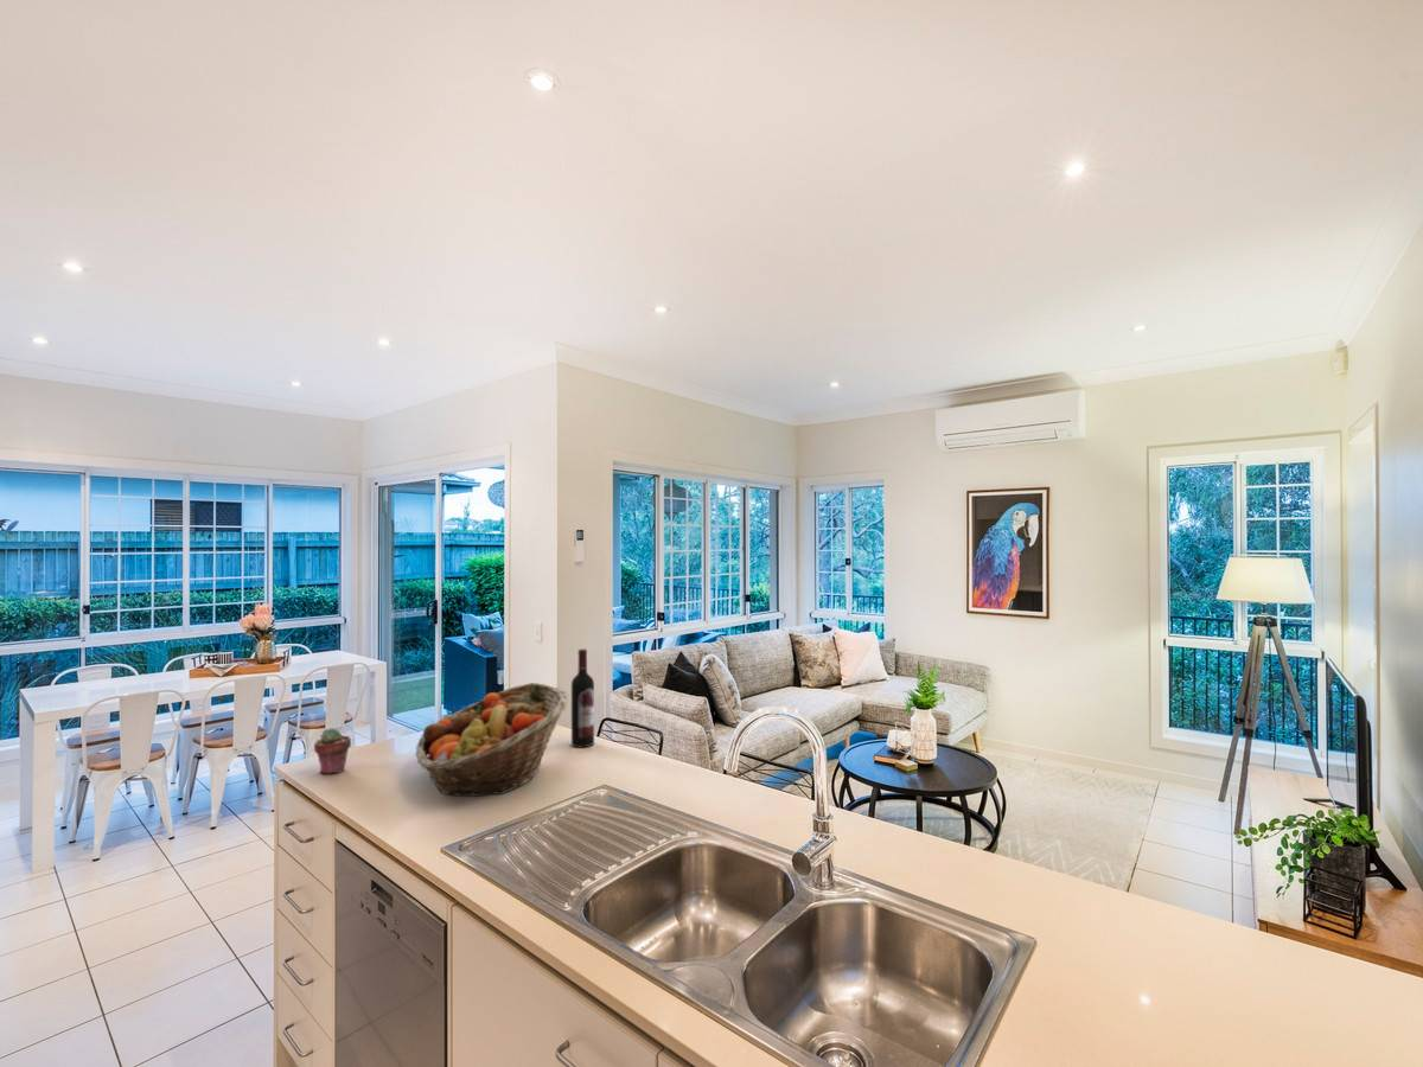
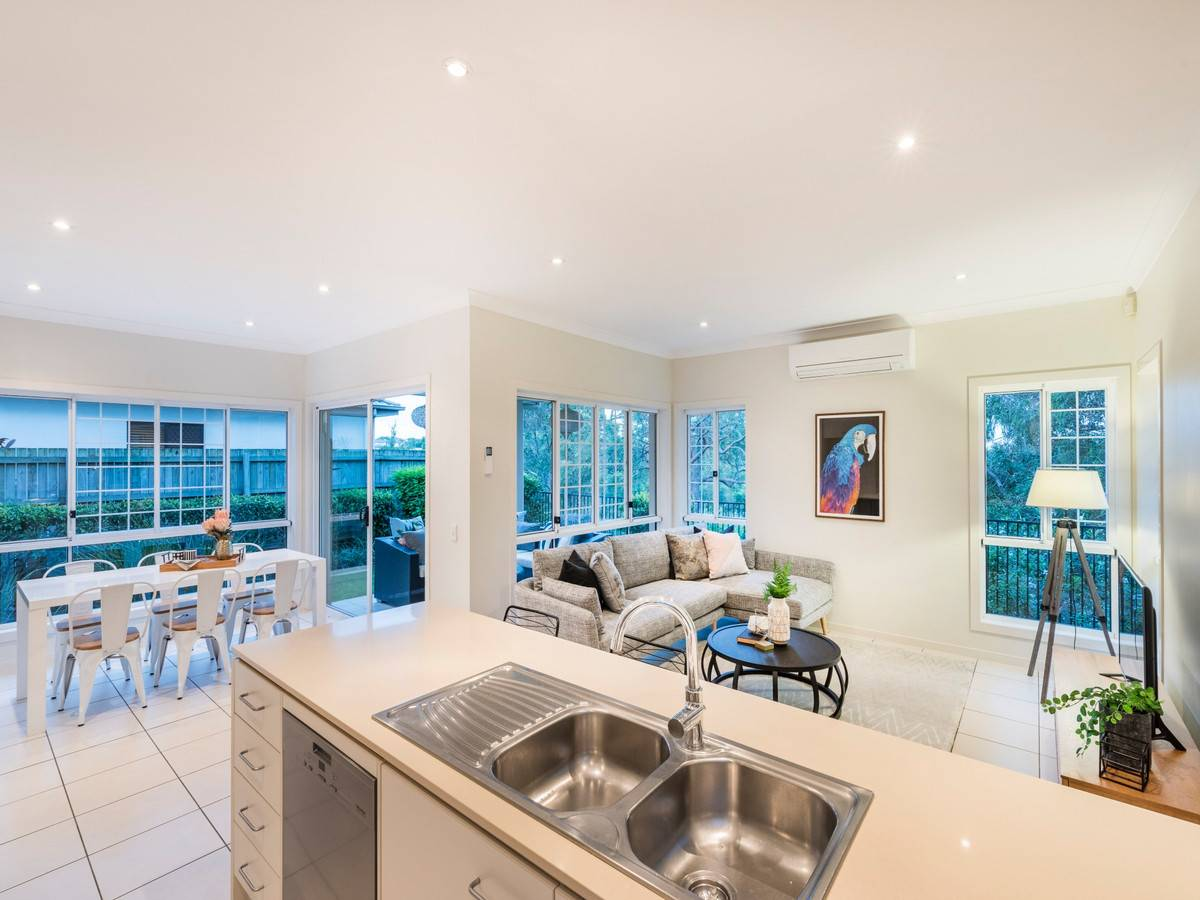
- fruit basket (493, 734)
- wine bottle (582, 696)
- potted succulent (332, 748)
